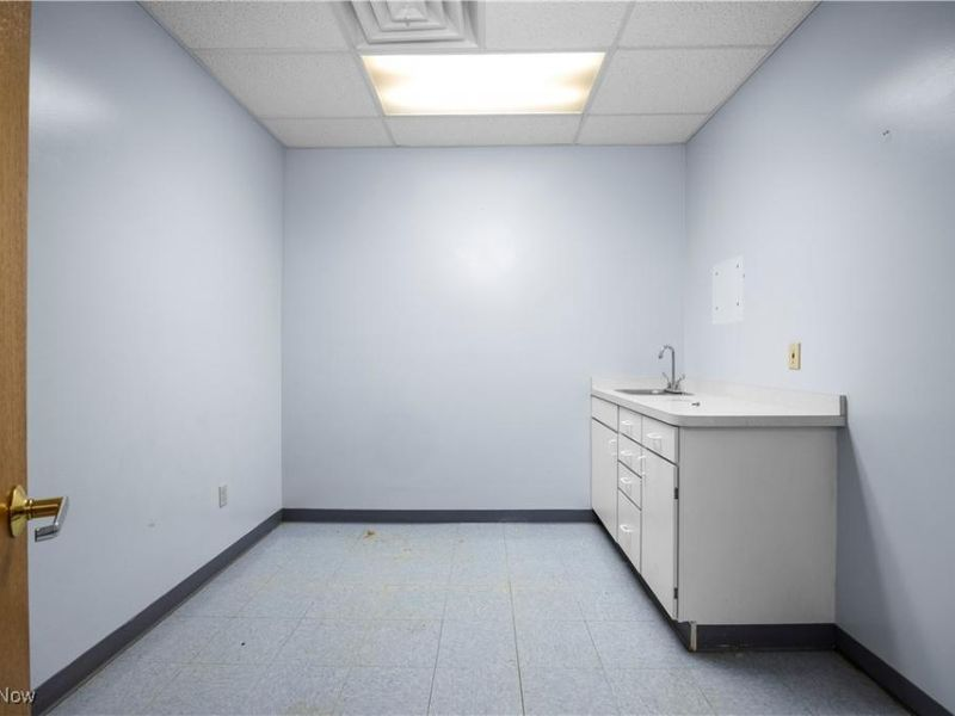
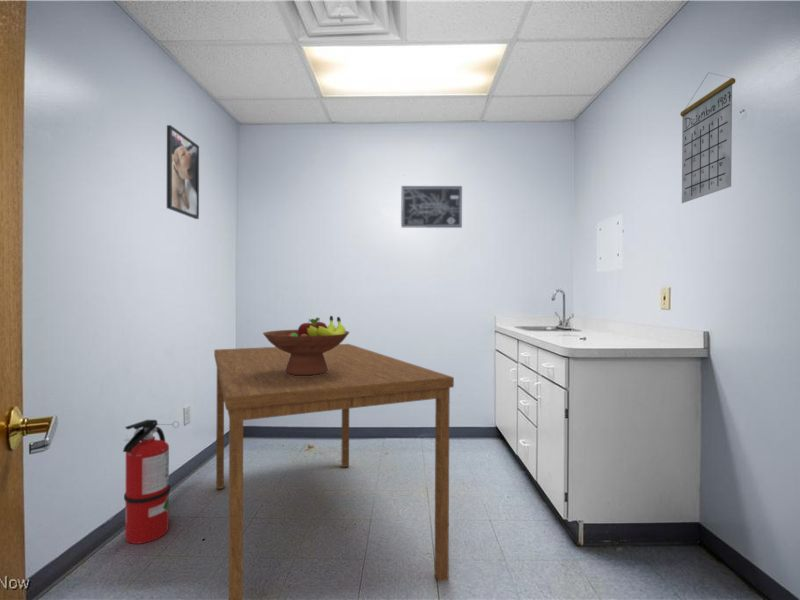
+ fruit bowl (306, 344)
+ calendar (705, 134)
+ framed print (183, 175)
+ fire extinguisher (153, 476)
+ wall art (431, 206)
+ dining table (304, 413)
